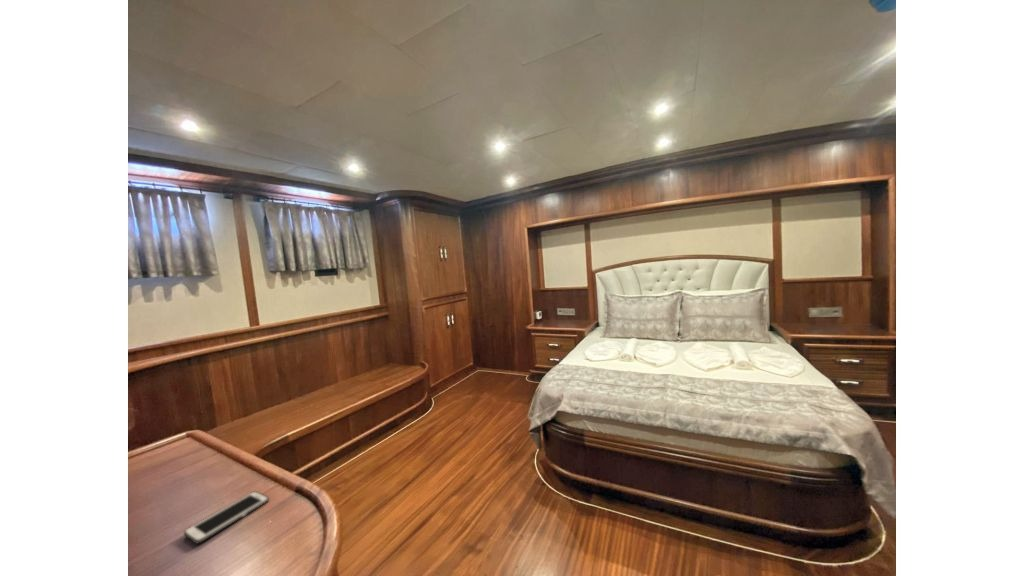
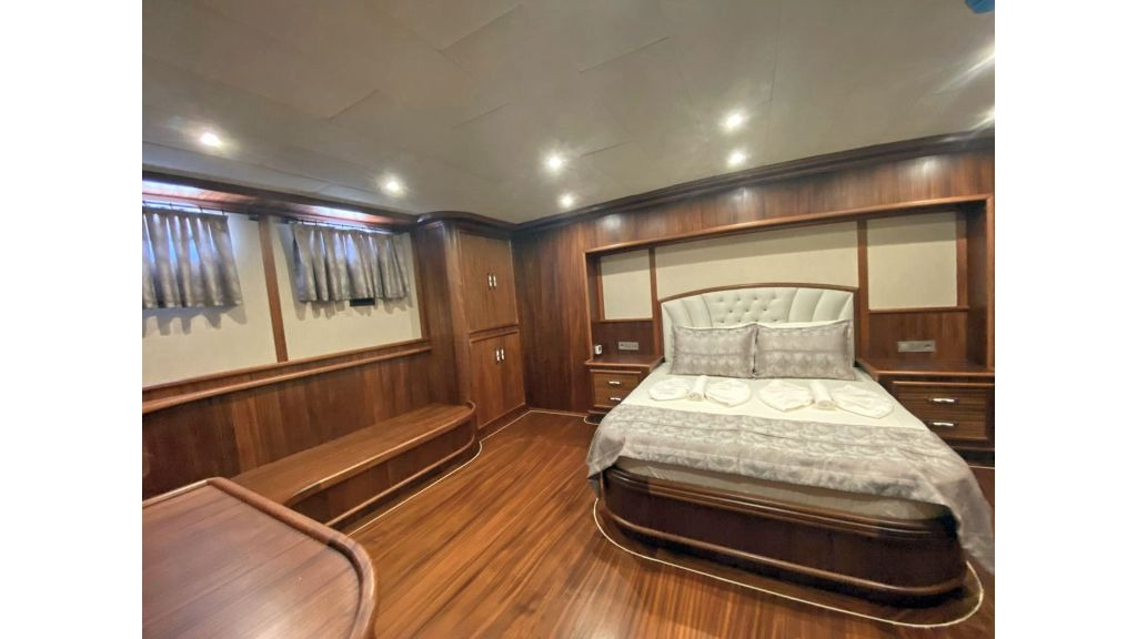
- cell phone (229, 515)
